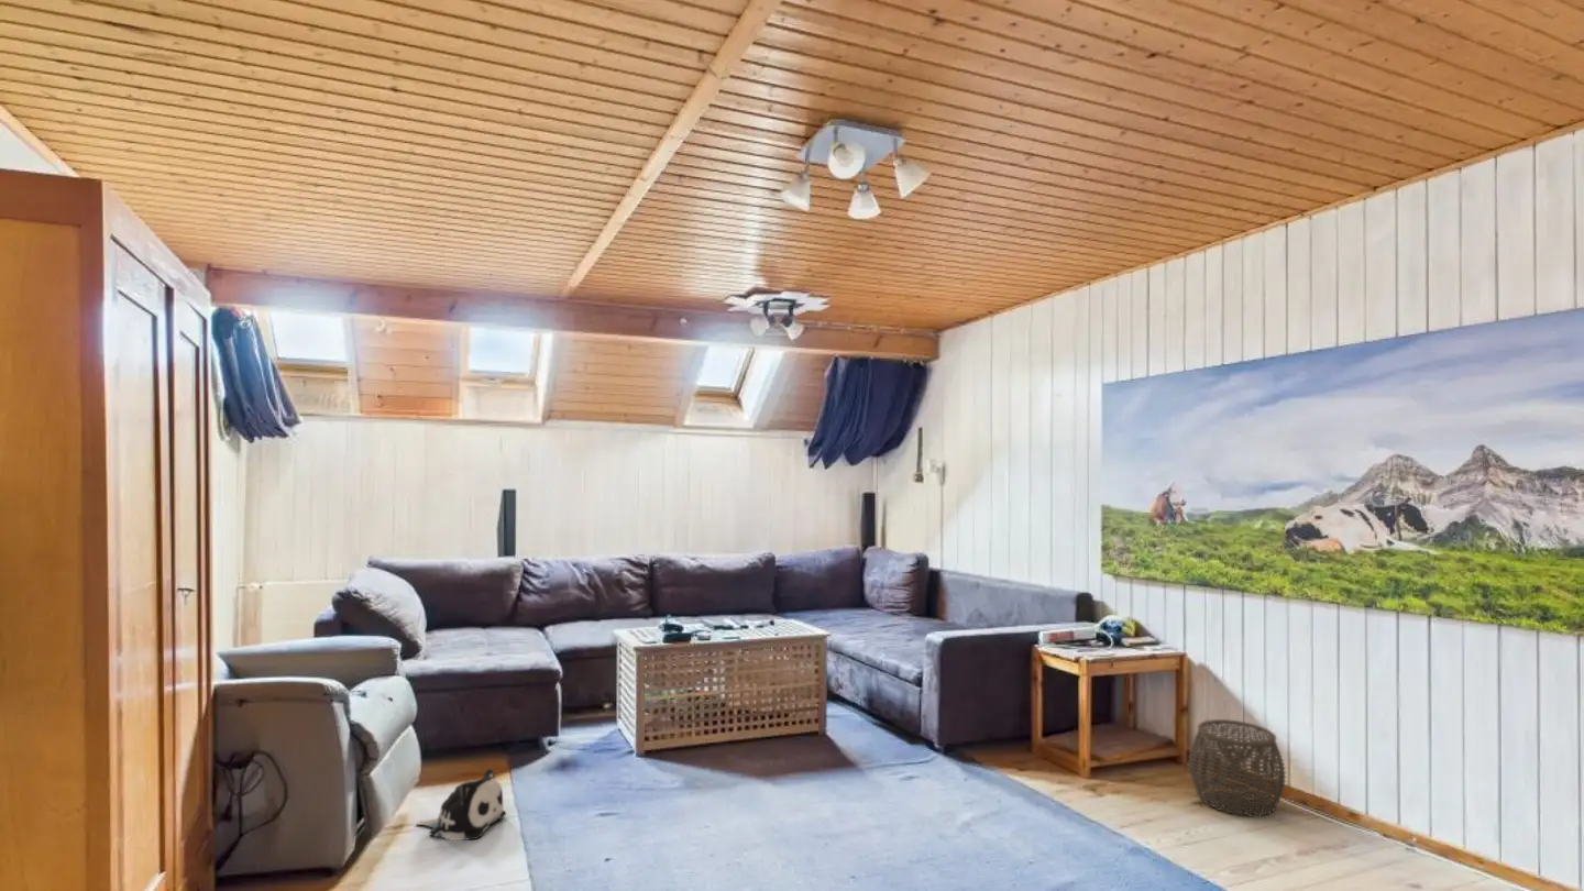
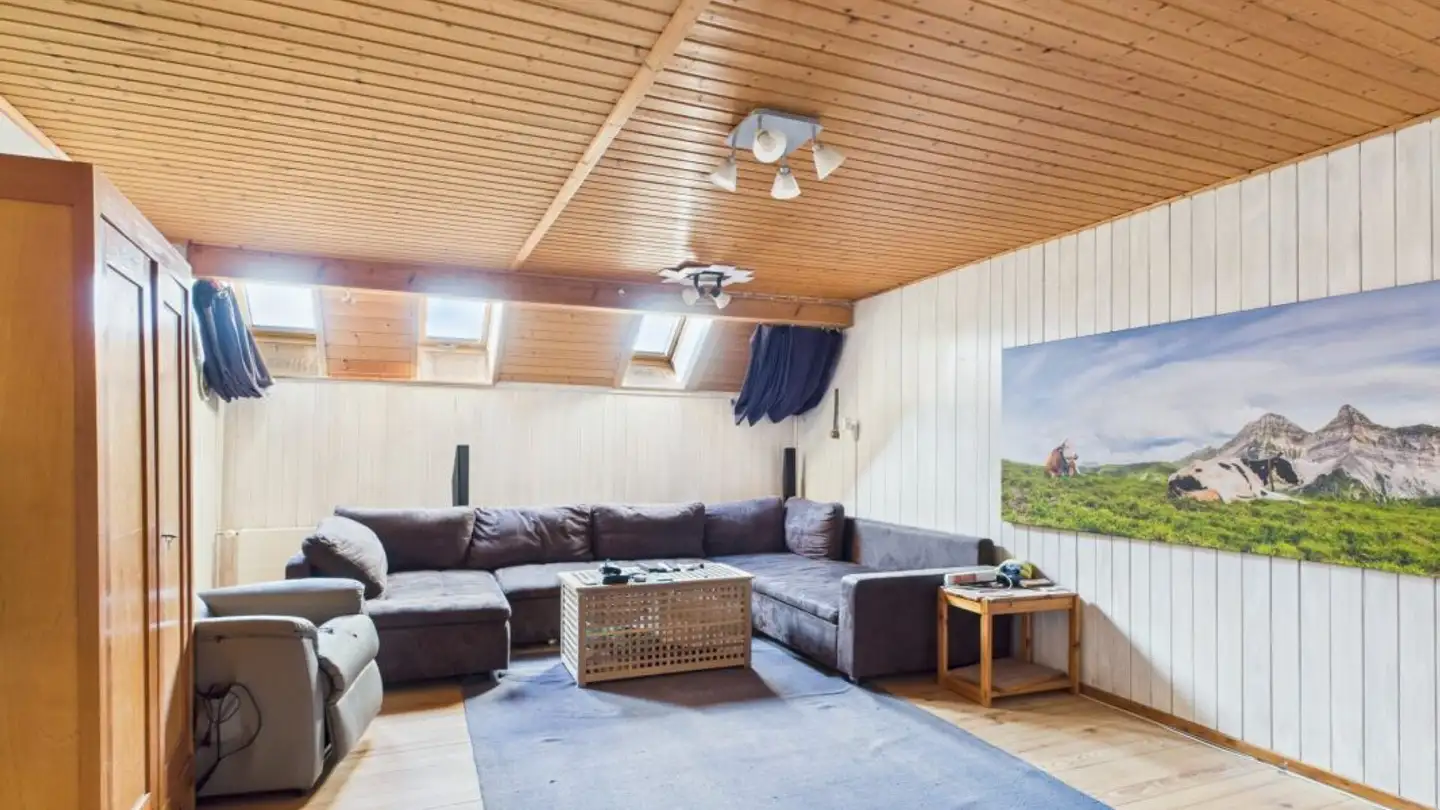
- woven basket (1235, 767)
- plush toy (457, 799)
